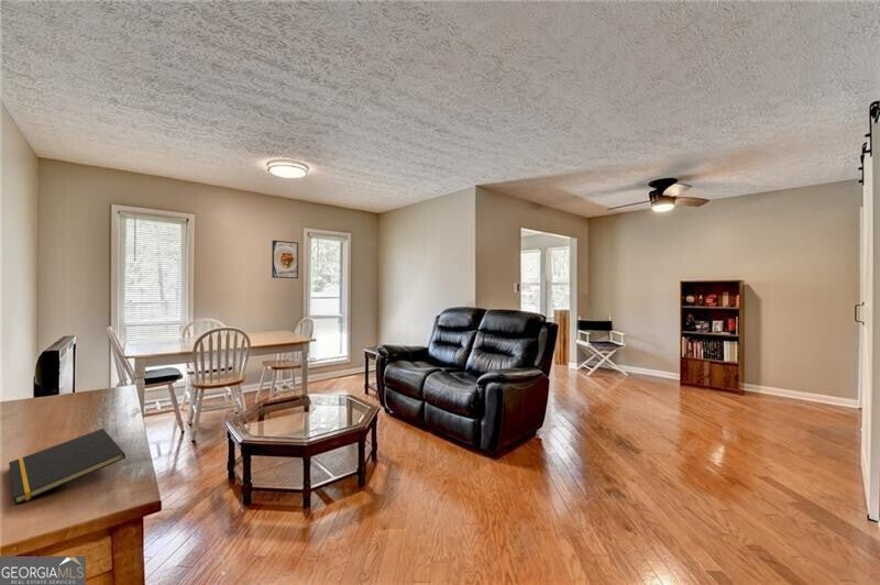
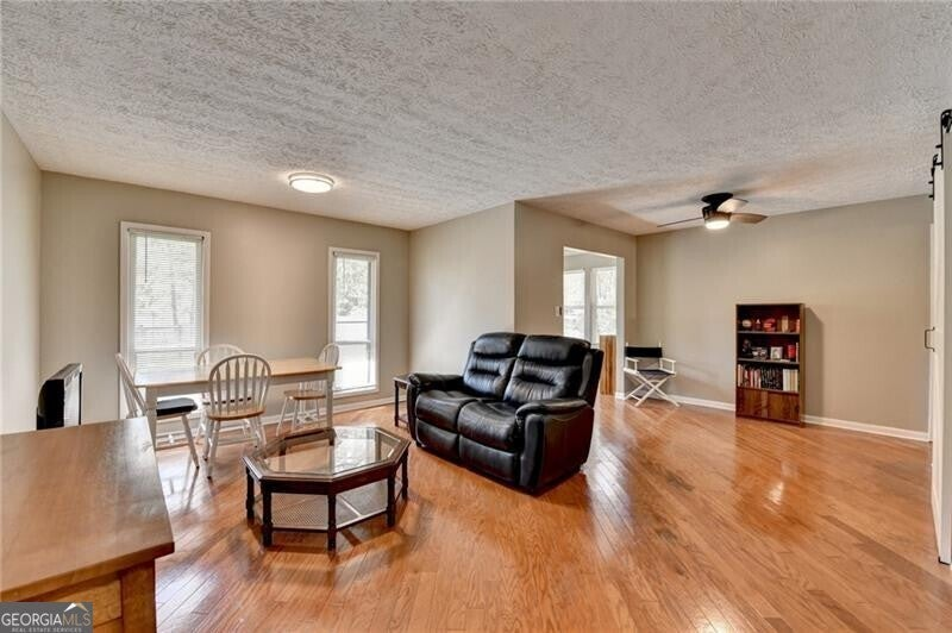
- notepad (66, 460)
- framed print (285, 260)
